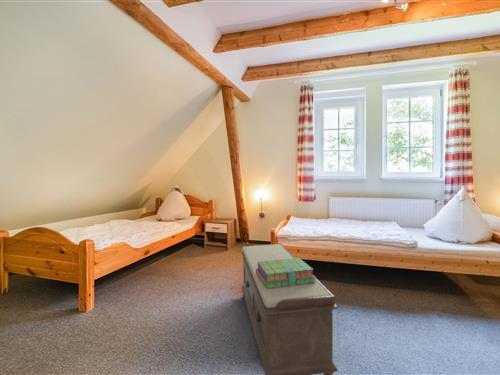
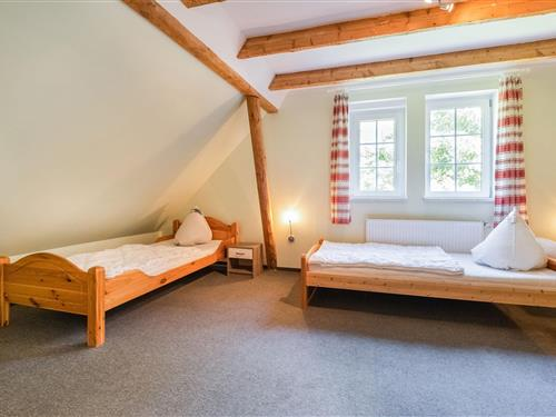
- bench (276, 296)
- stack of books (284, 271)
